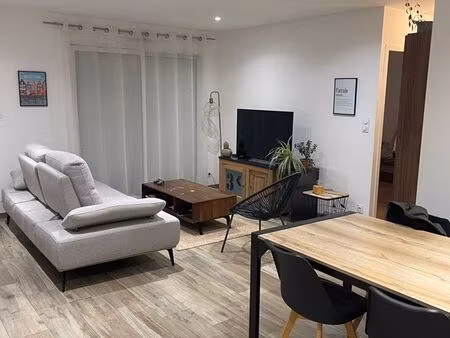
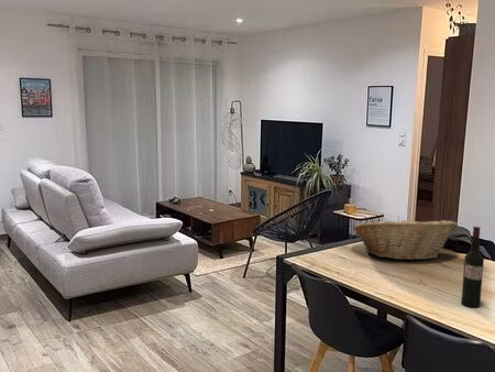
+ wine bottle (473, 265)
+ fruit basket (403, 233)
